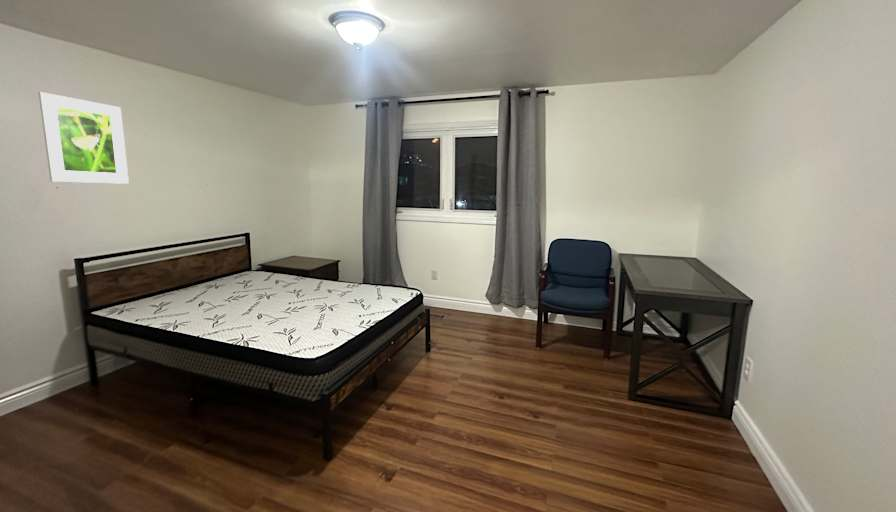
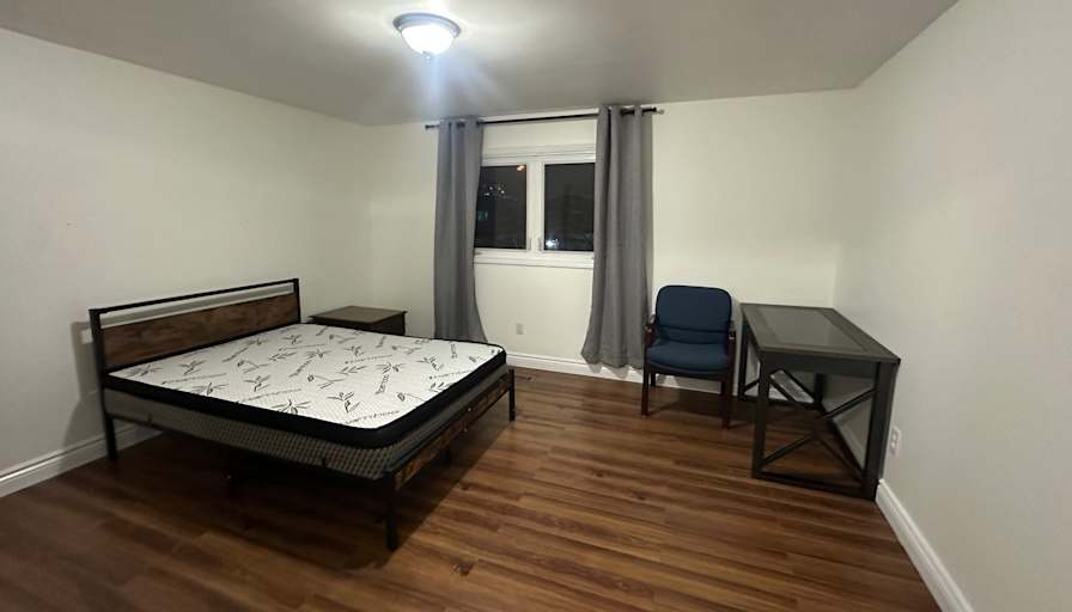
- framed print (87, 142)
